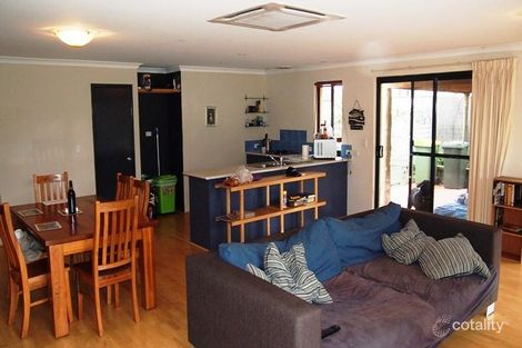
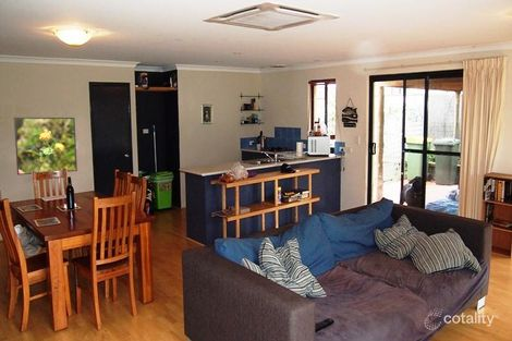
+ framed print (47, 145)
